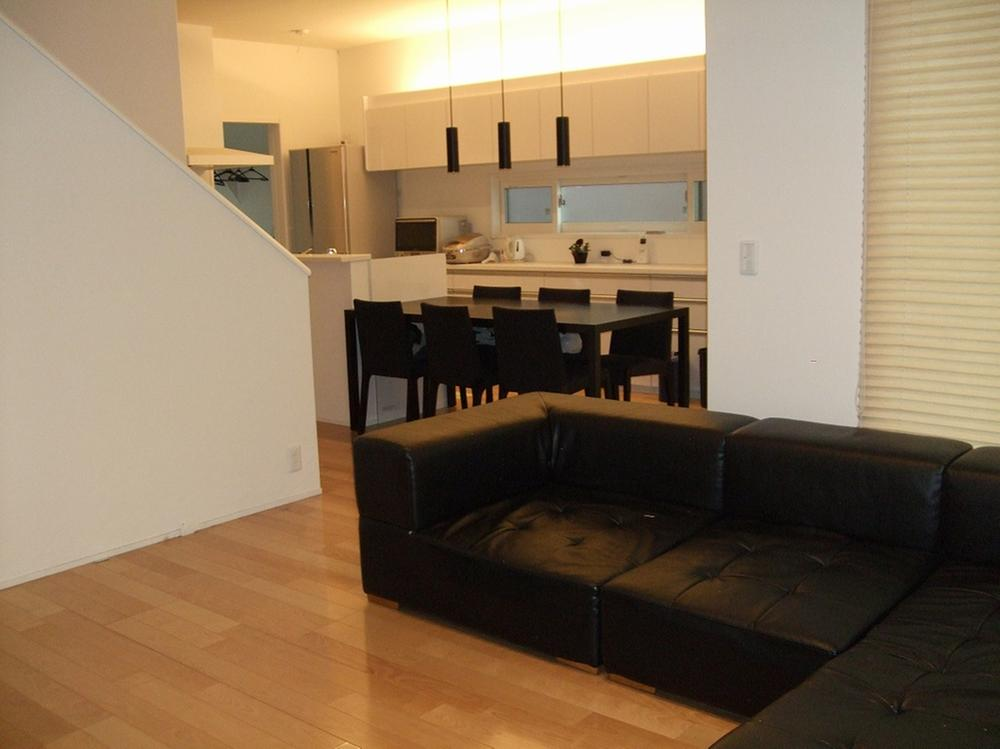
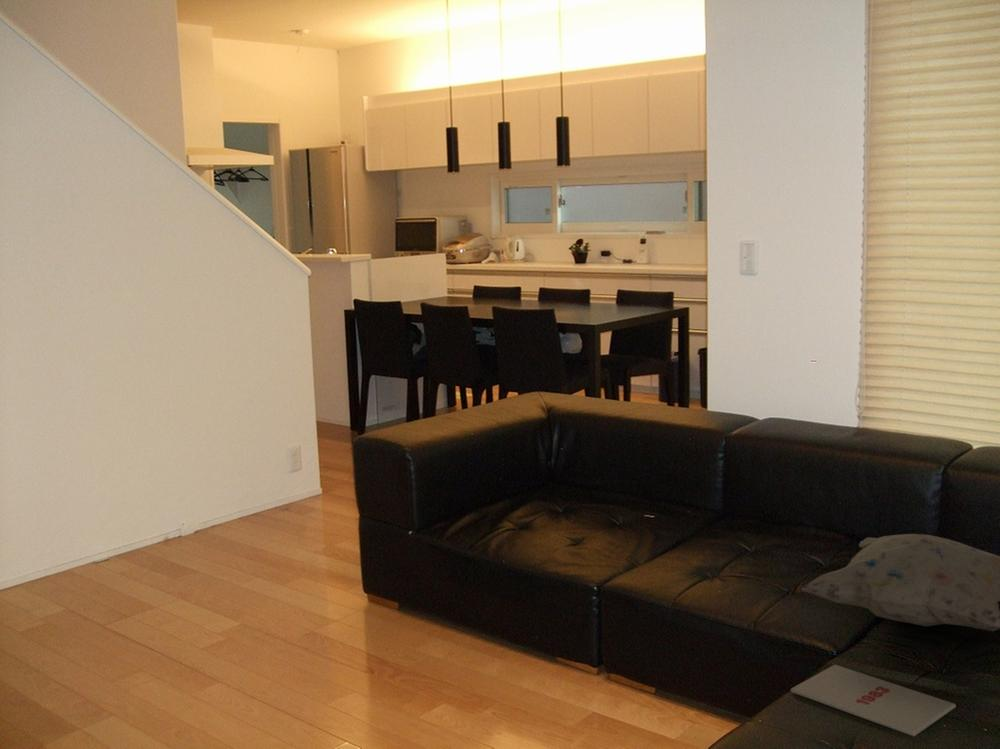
+ magazine (871, 697)
+ decorative pillow (923, 578)
